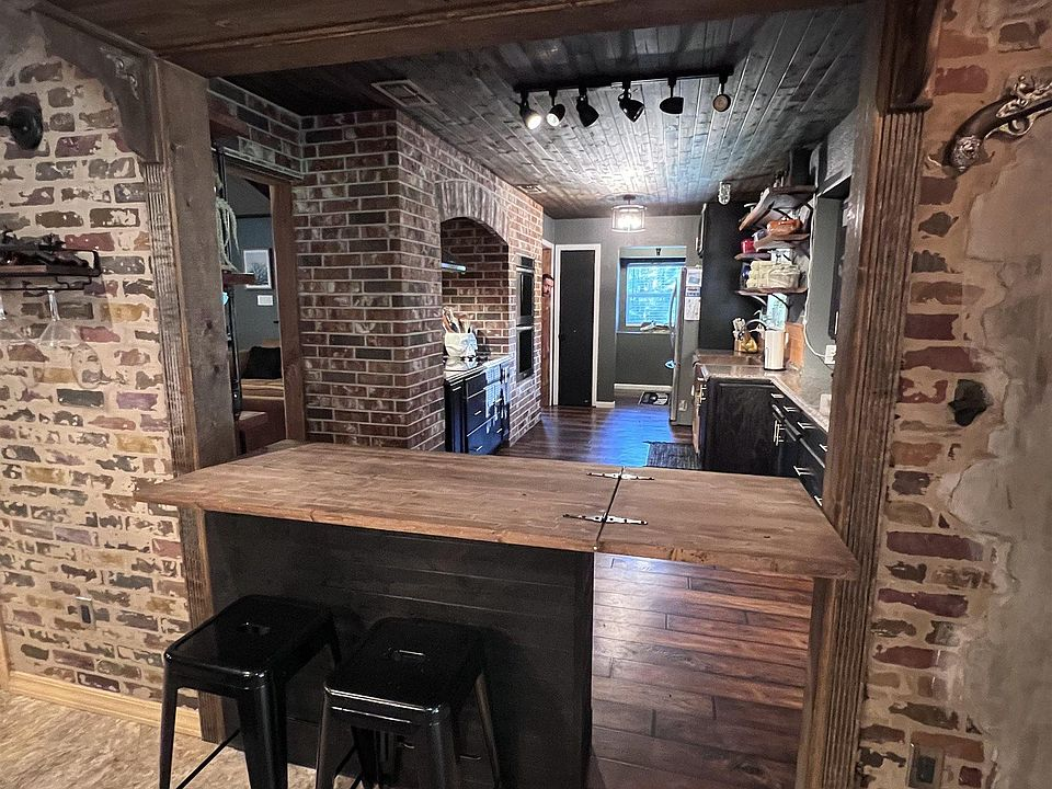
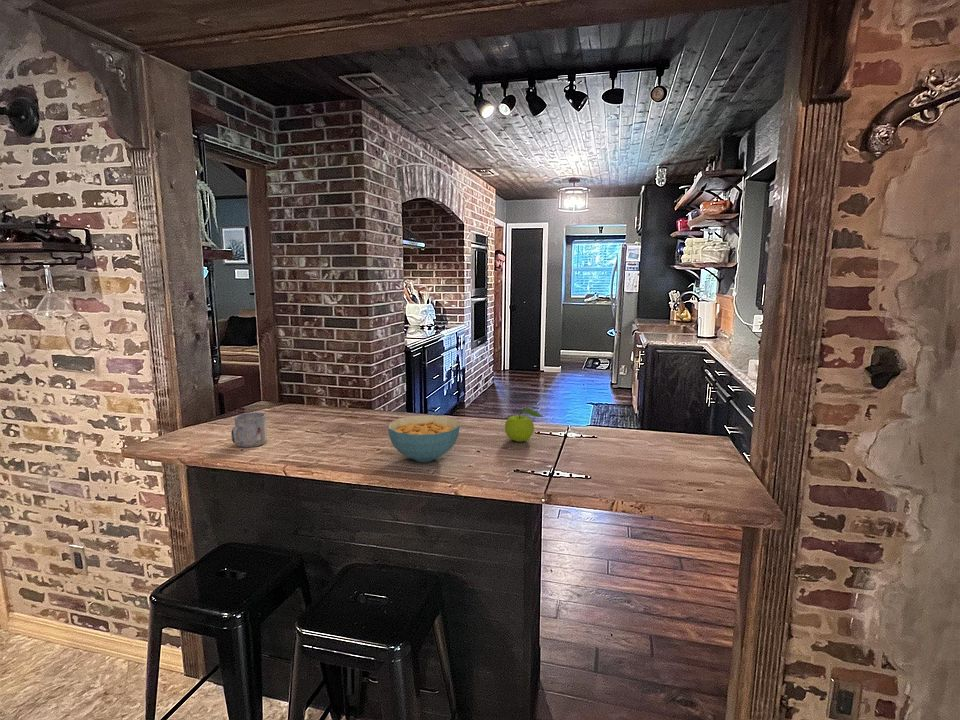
+ mug (247, 431)
+ cereal bowl (424, 441)
+ fruit (524, 424)
